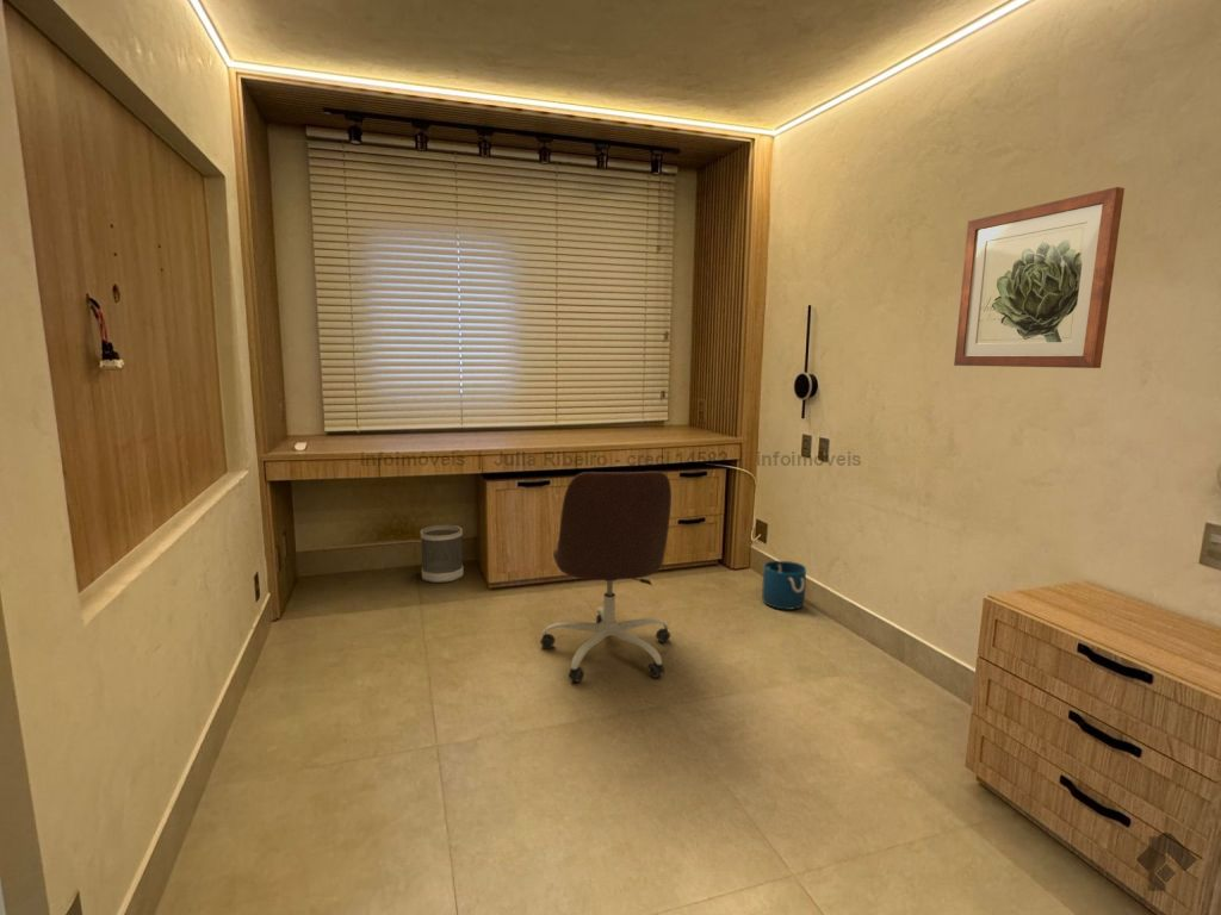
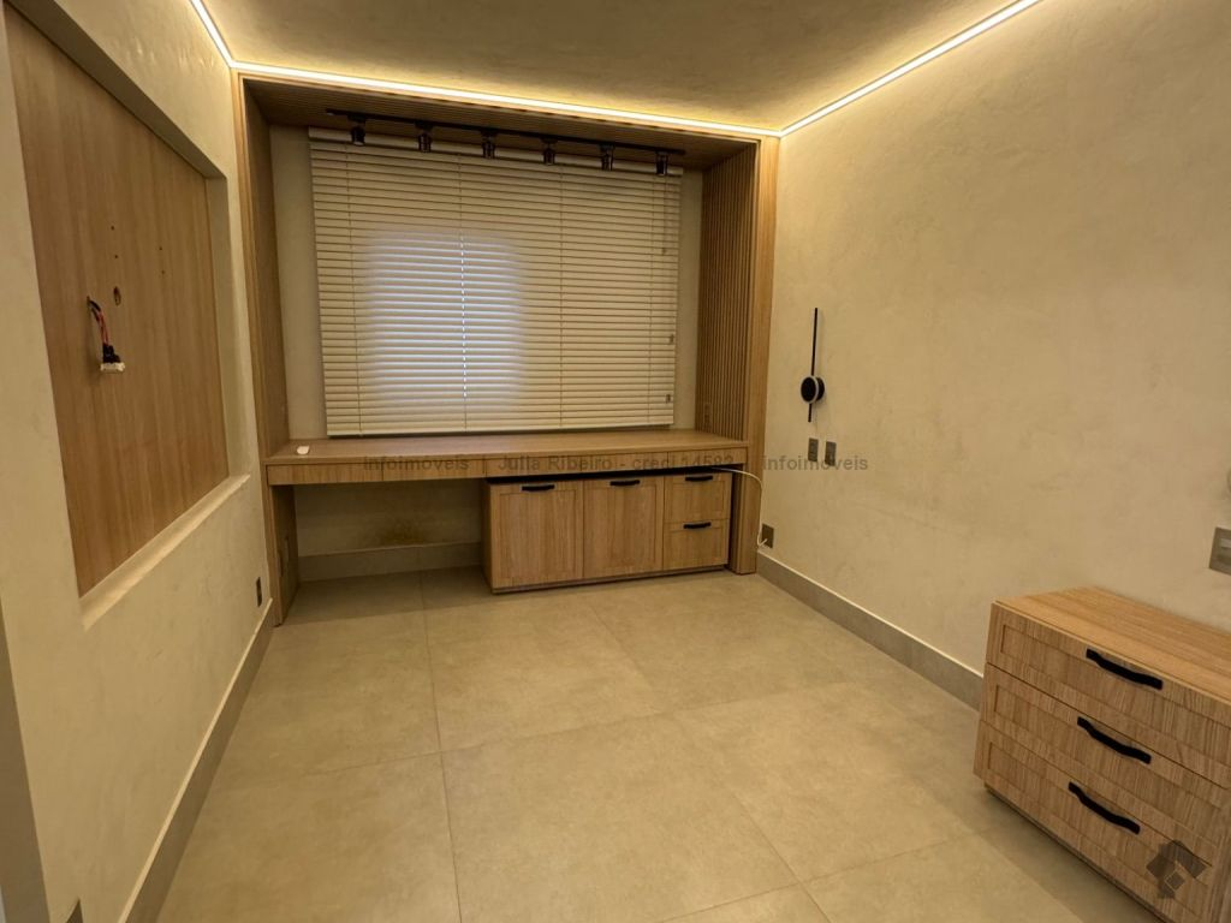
- bucket (783, 585)
- wall art (1028, 287)
- wastebasket (441, 553)
- office chair (609, 558)
